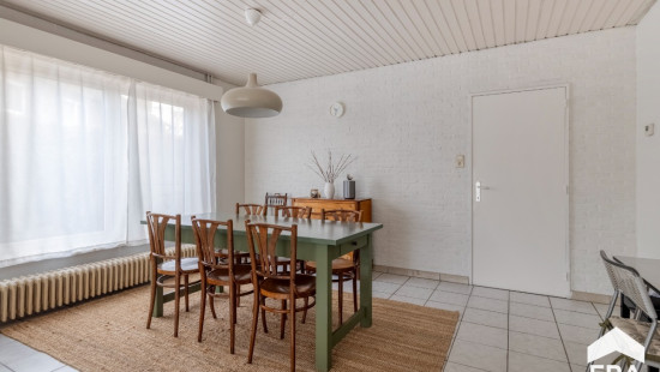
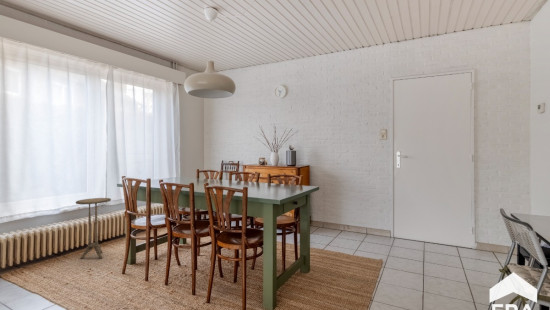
+ side table (96, 228)
